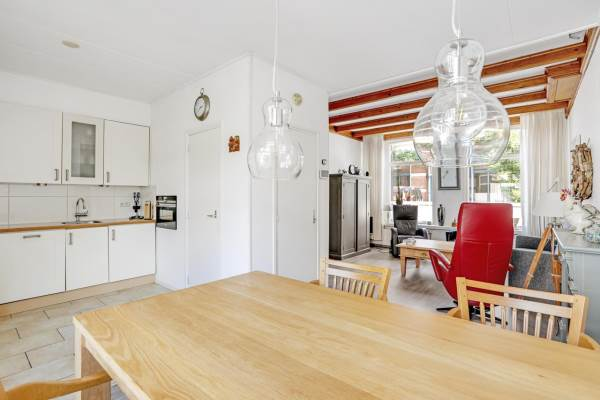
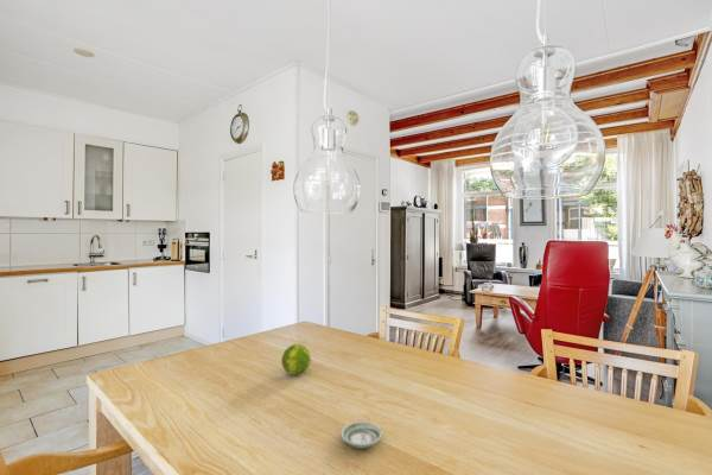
+ fruit (295, 359)
+ saucer (361, 437)
